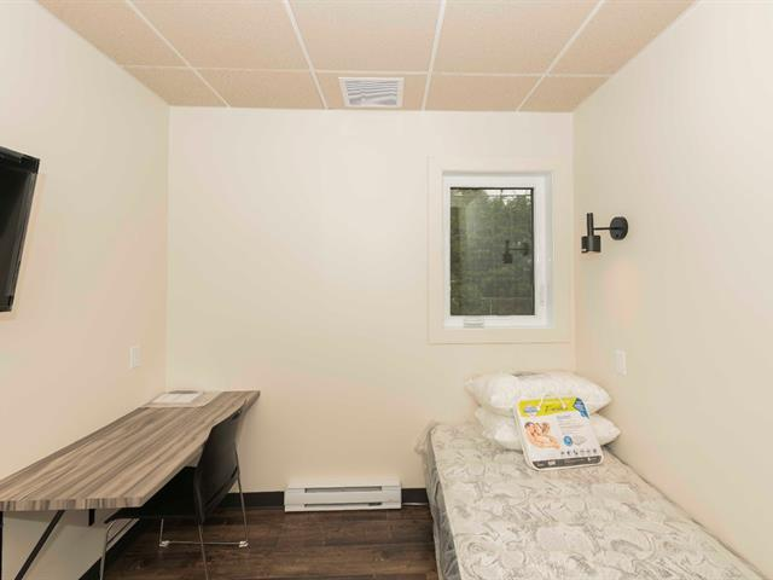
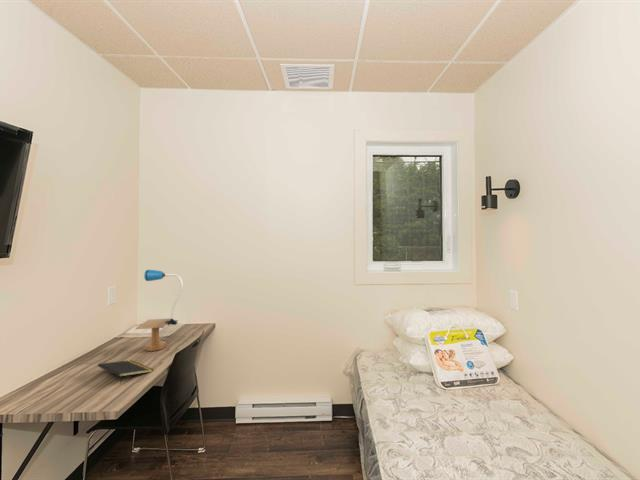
+ notepad (125, 367)
+ desk lamp (171, 312)
